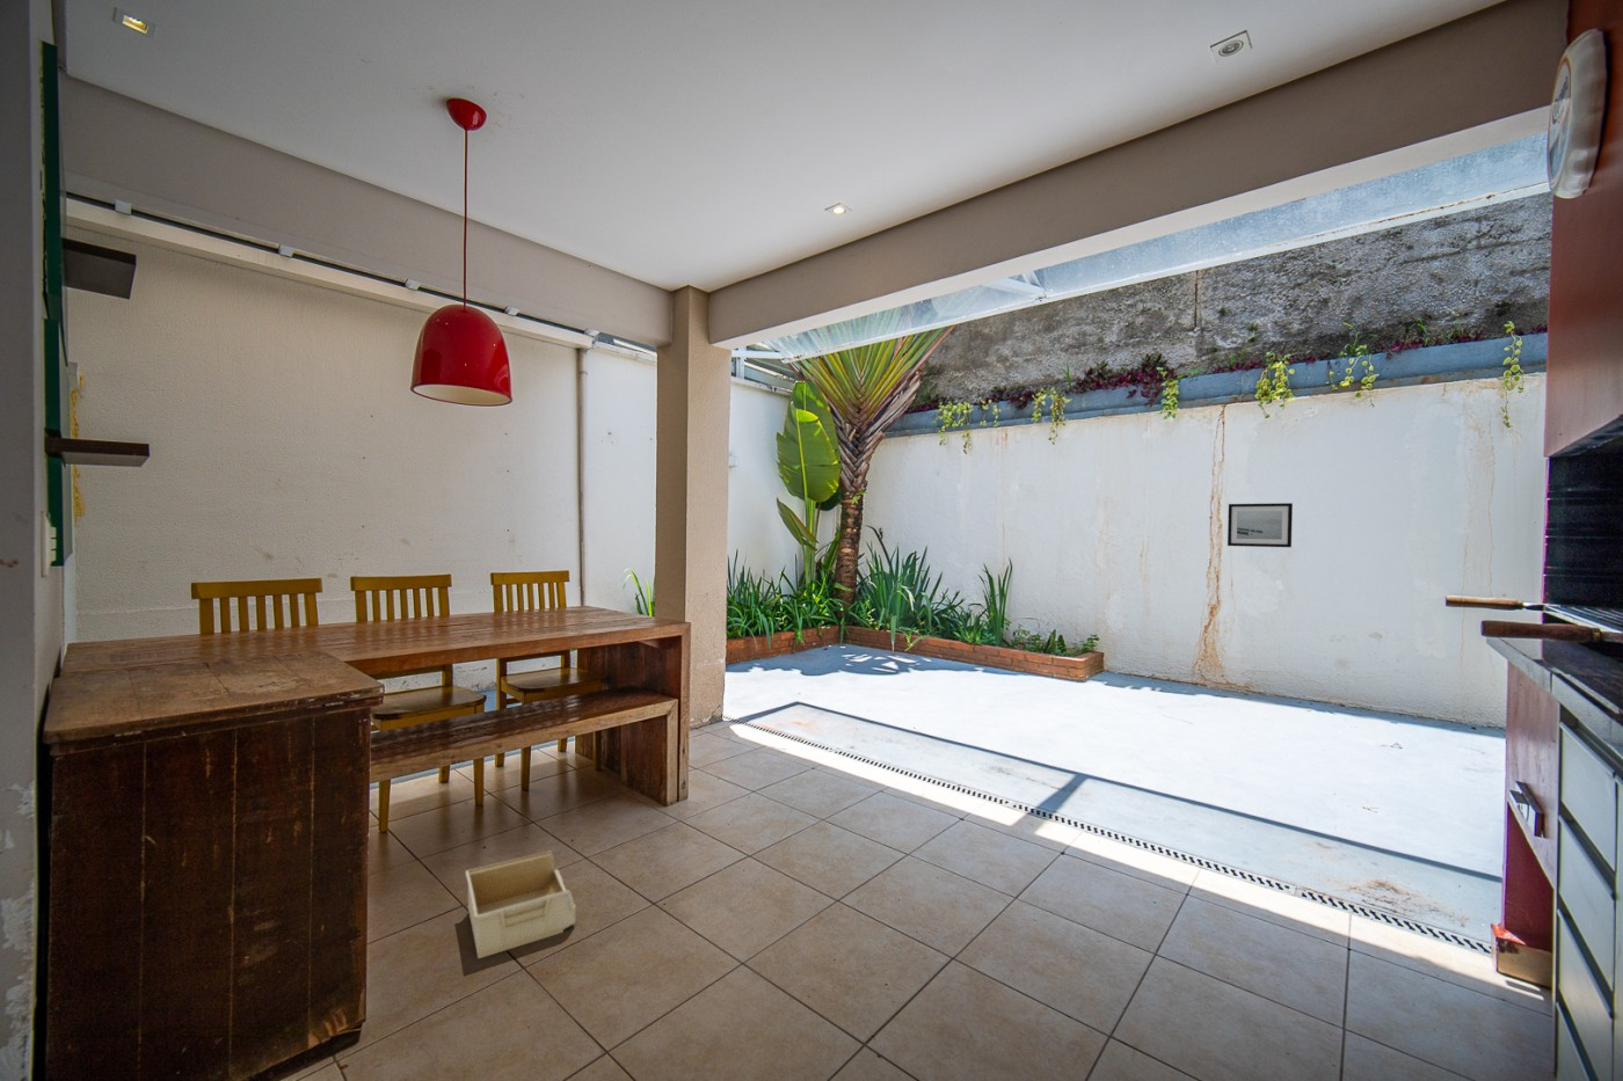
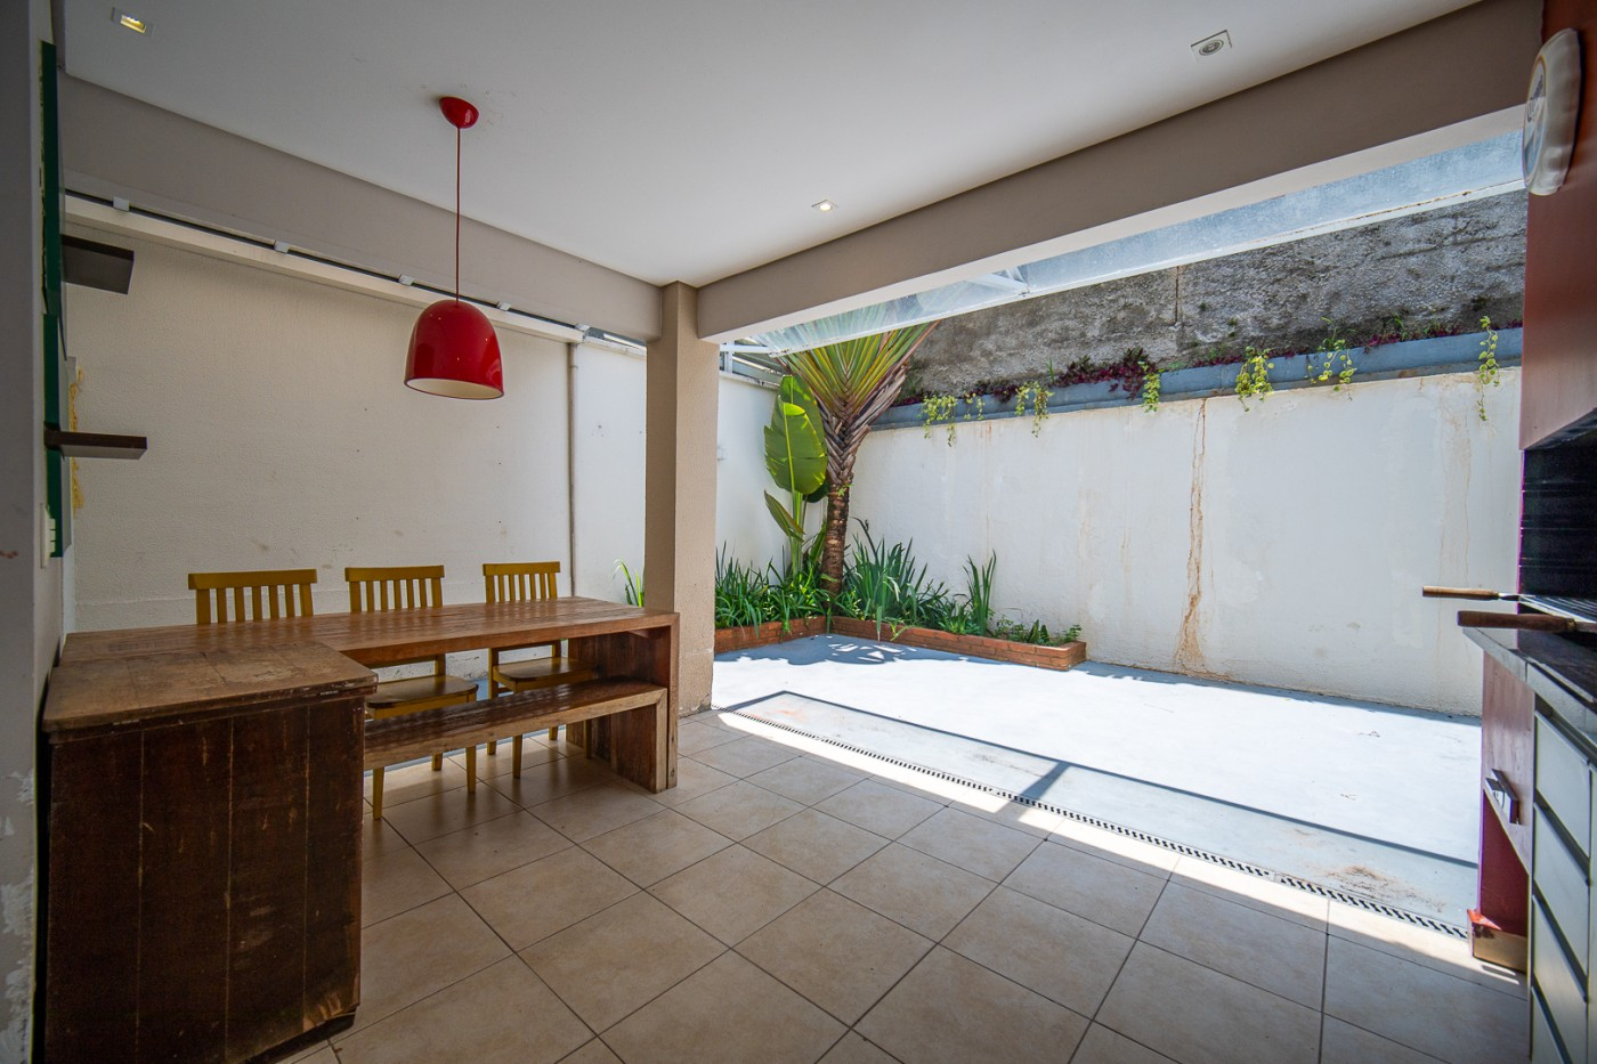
- wall art (1259, 525)
- storage bin (519, 899)
